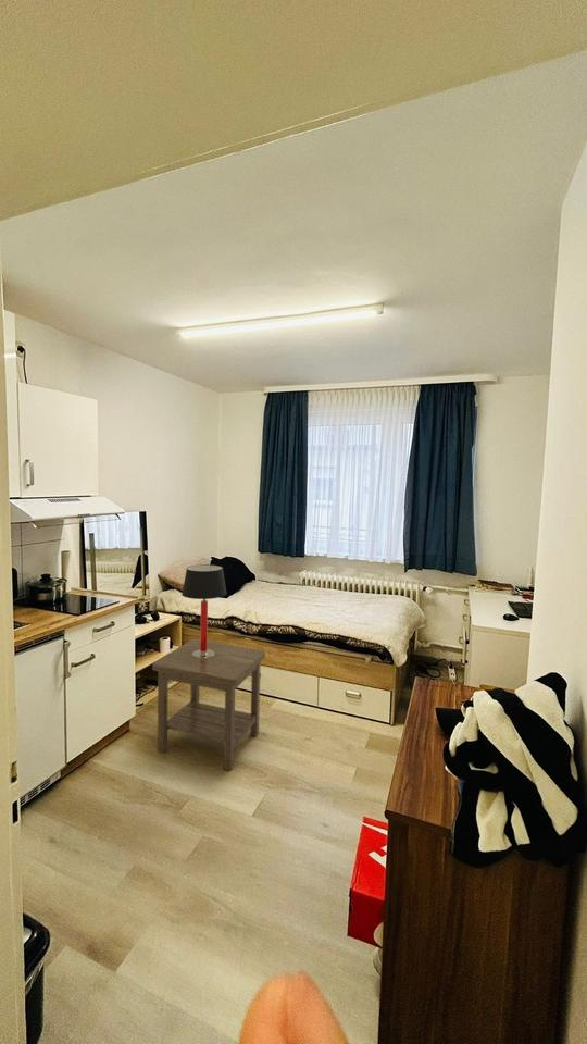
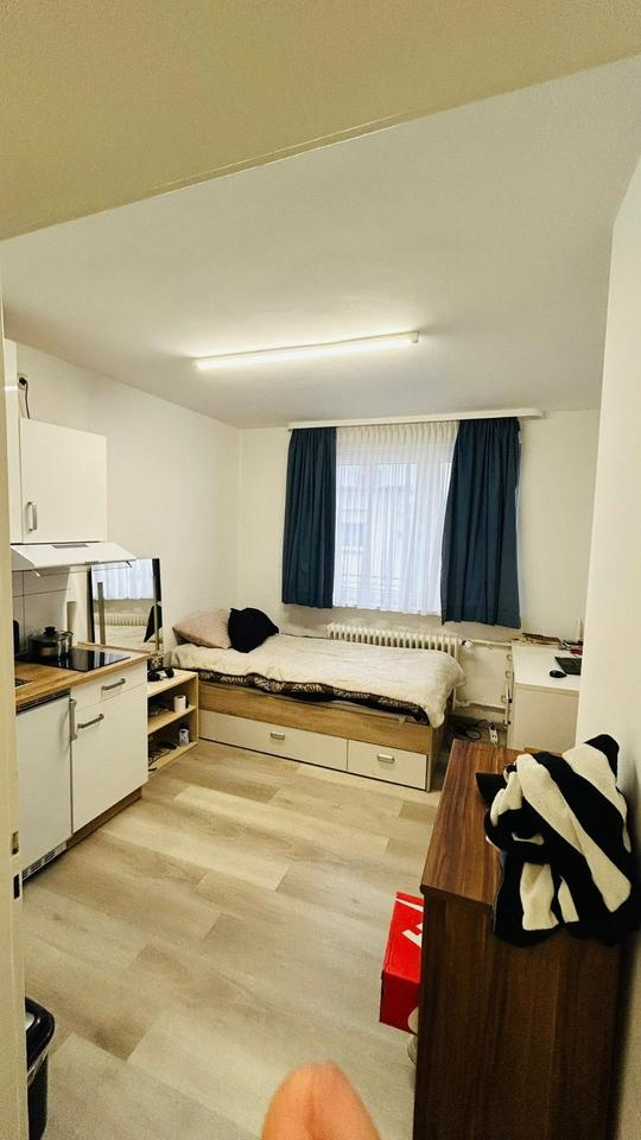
- side table (210, 705)
- table lamp (203, 610)
